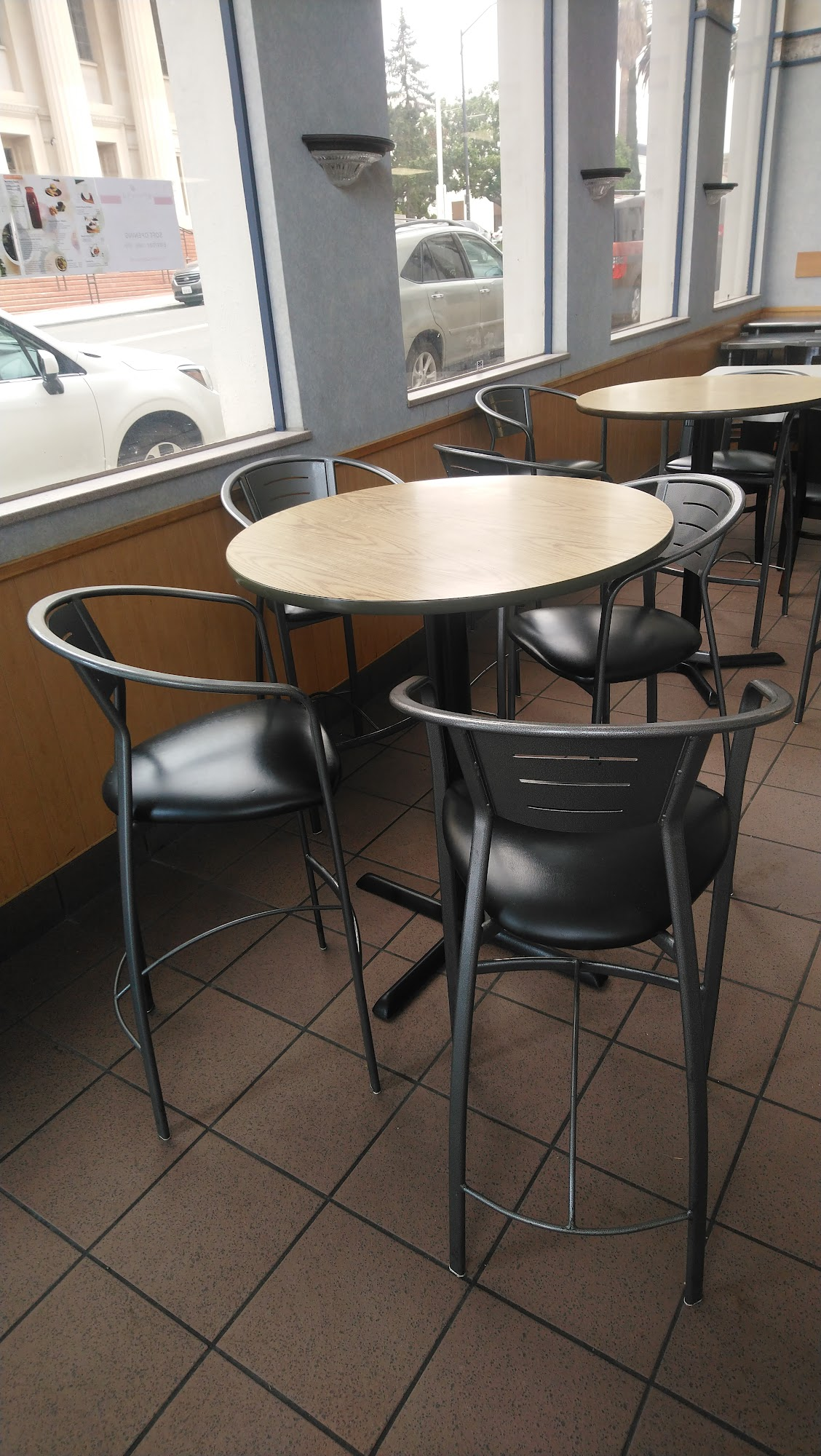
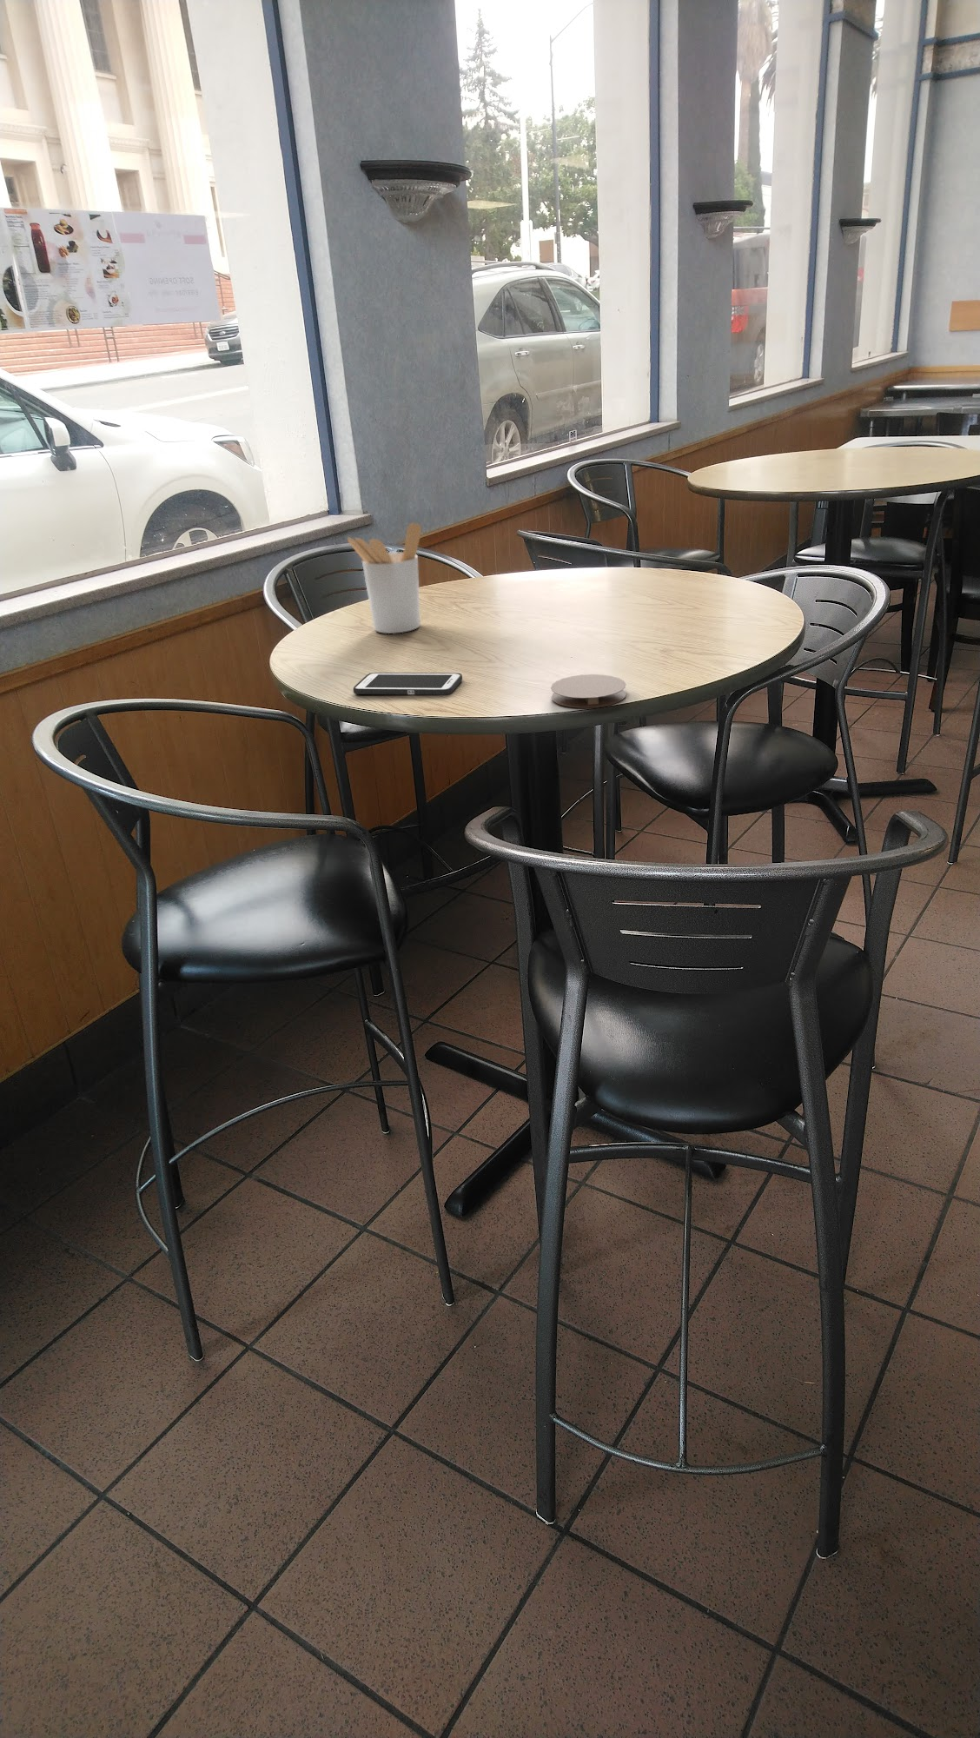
+ utensil holder (384, 579)
+ coaster (588, 690)
+ cell phone (407, 684)
